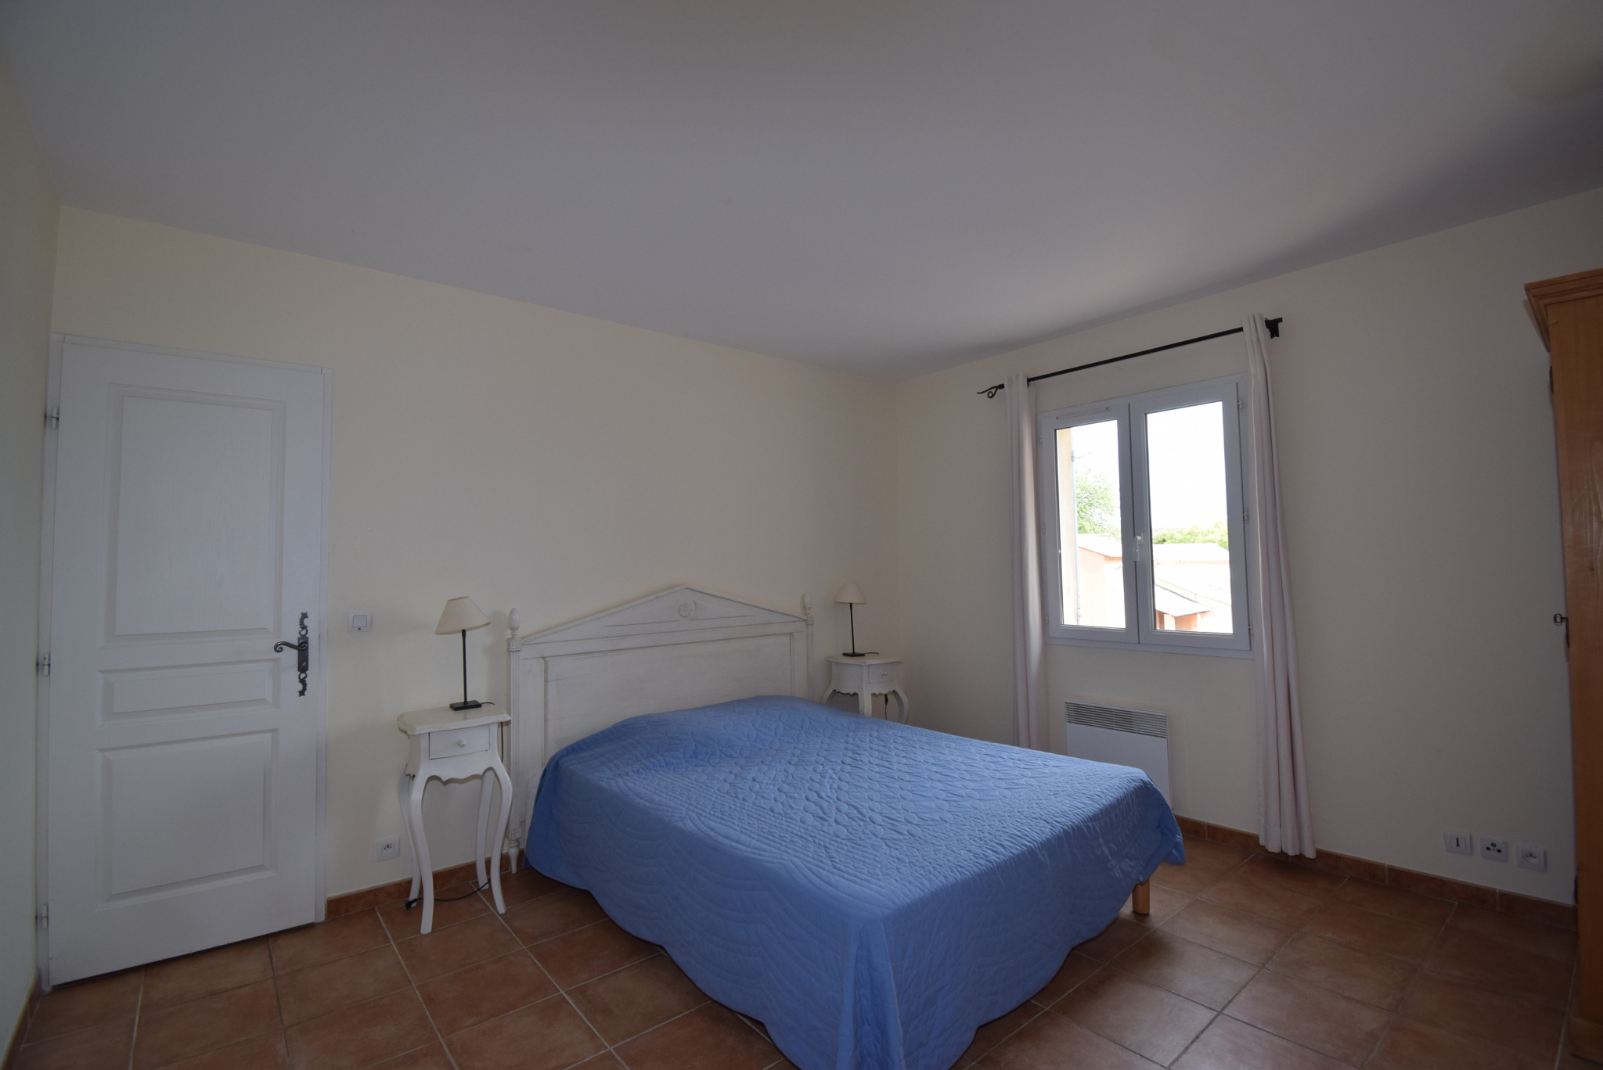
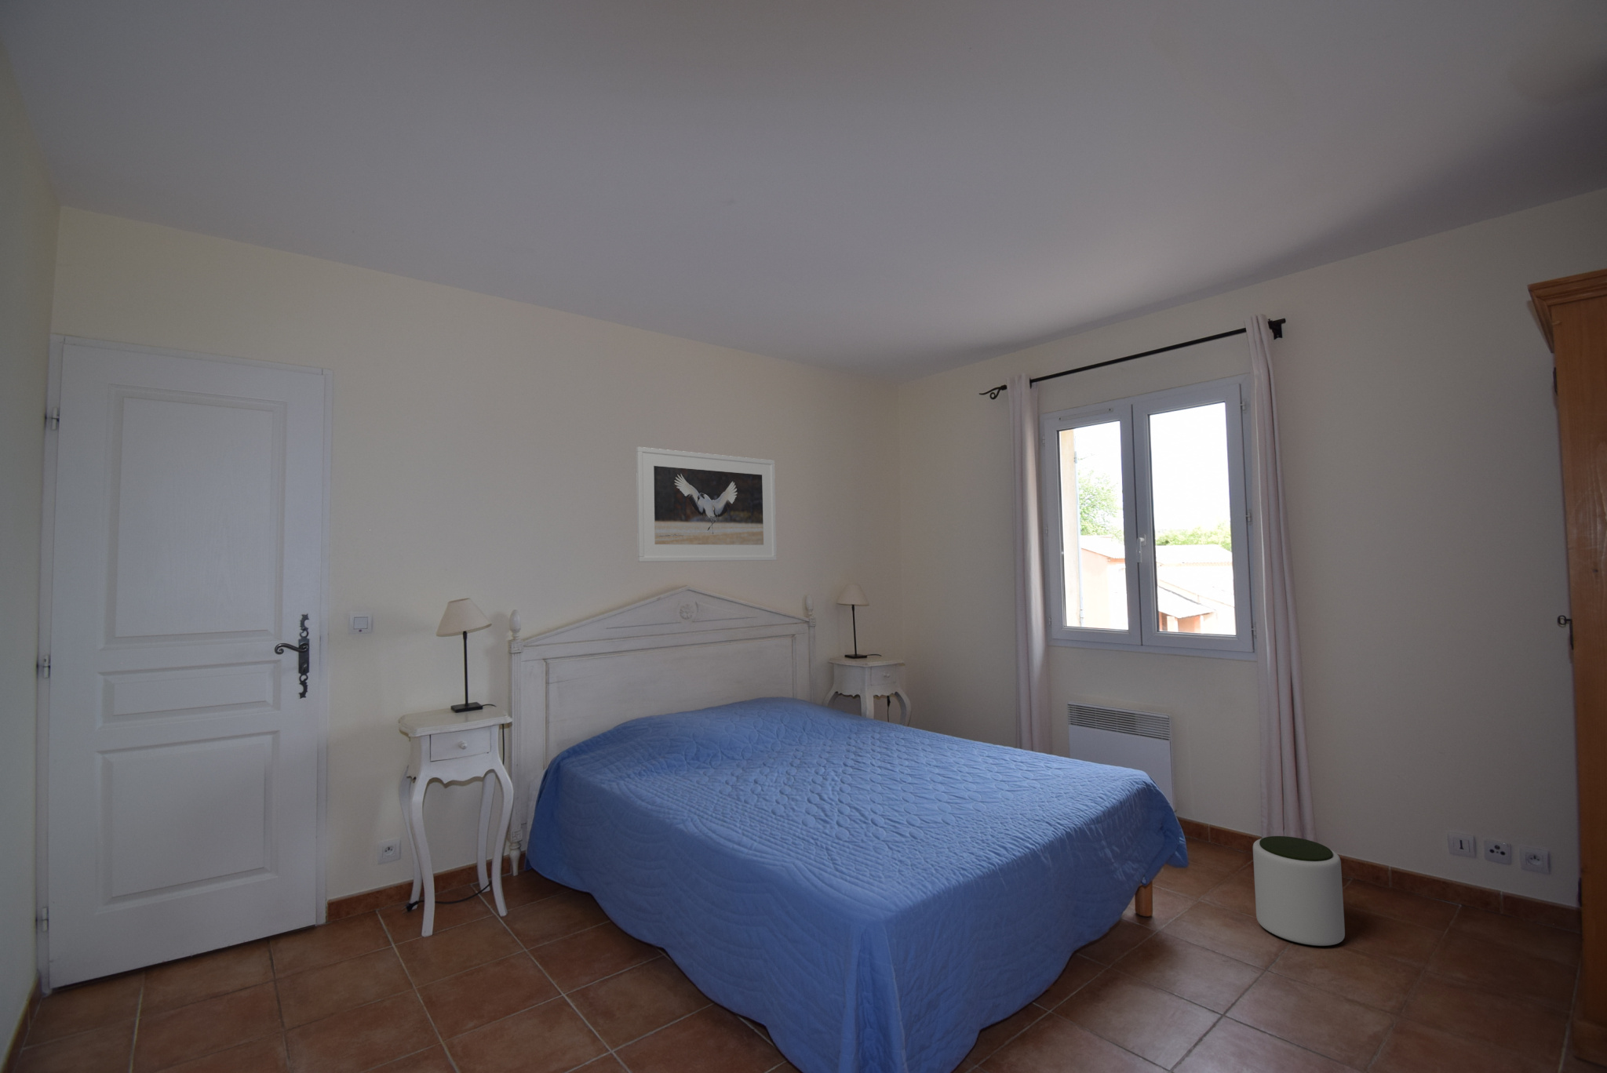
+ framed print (711, 508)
+ plant pot (1297, 889)
